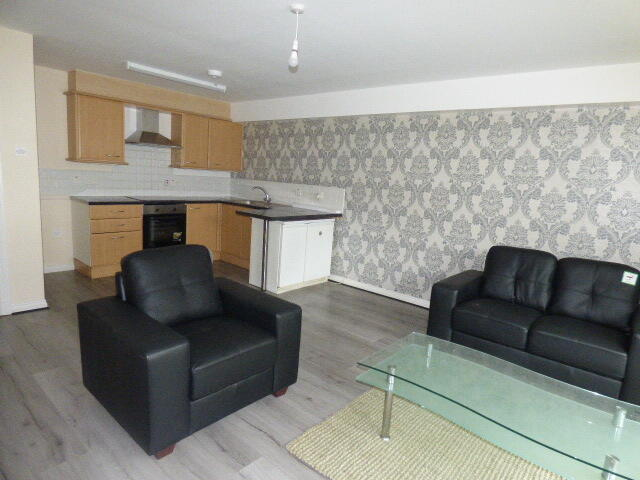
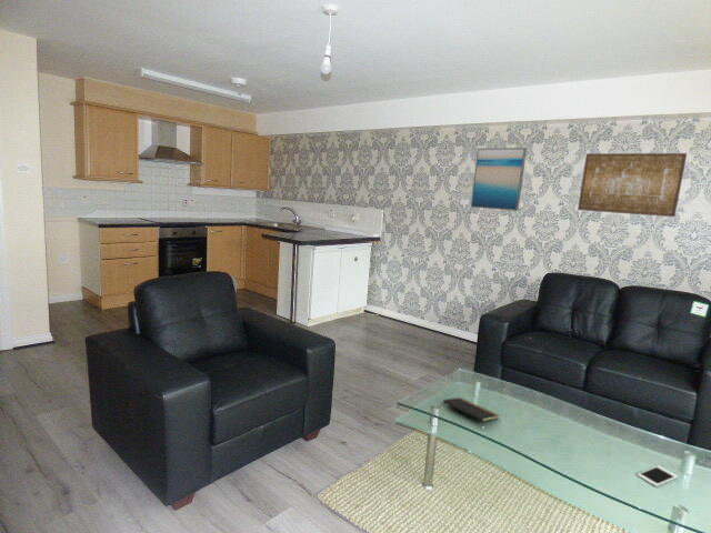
+ notepad (471, 409)
+ wall art (628, 183)
+ wall art (497, 179)
+ cell phone (657, 475)
